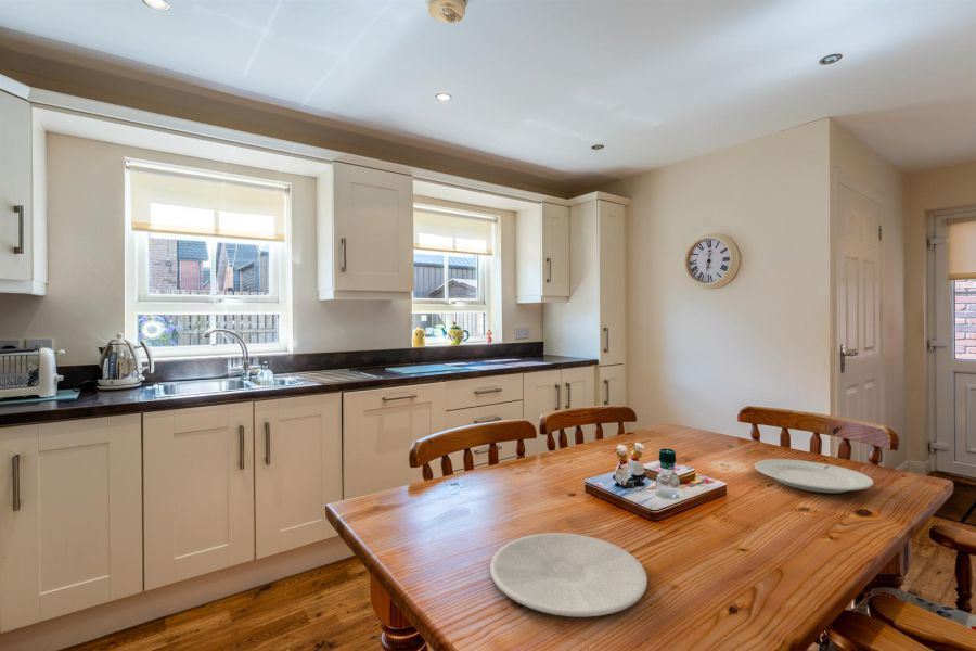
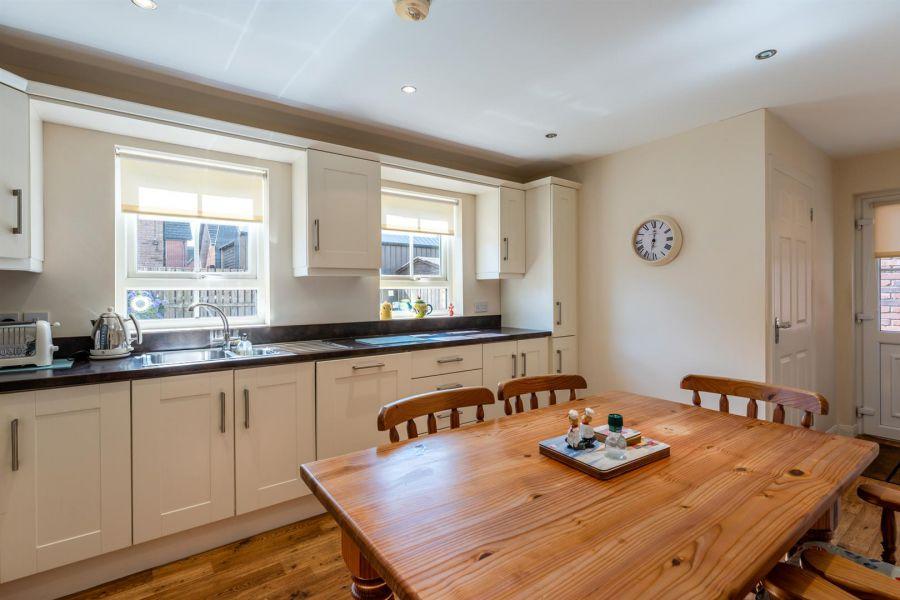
- plate (566, 570)
- chinaware (810, 476)
